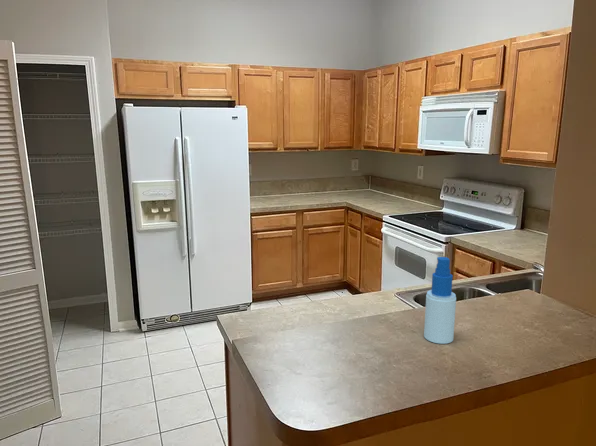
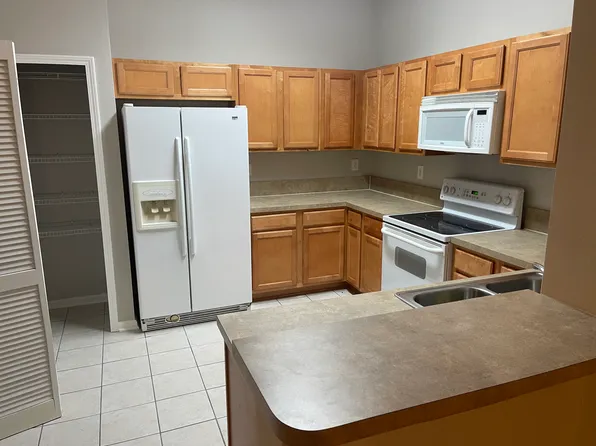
- spray bottle (441, 298)
